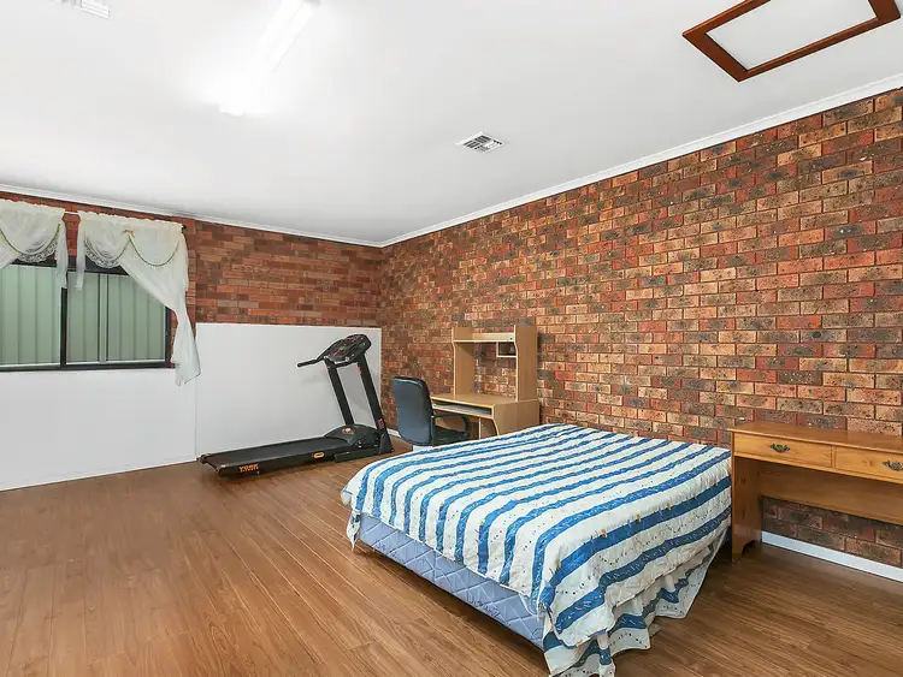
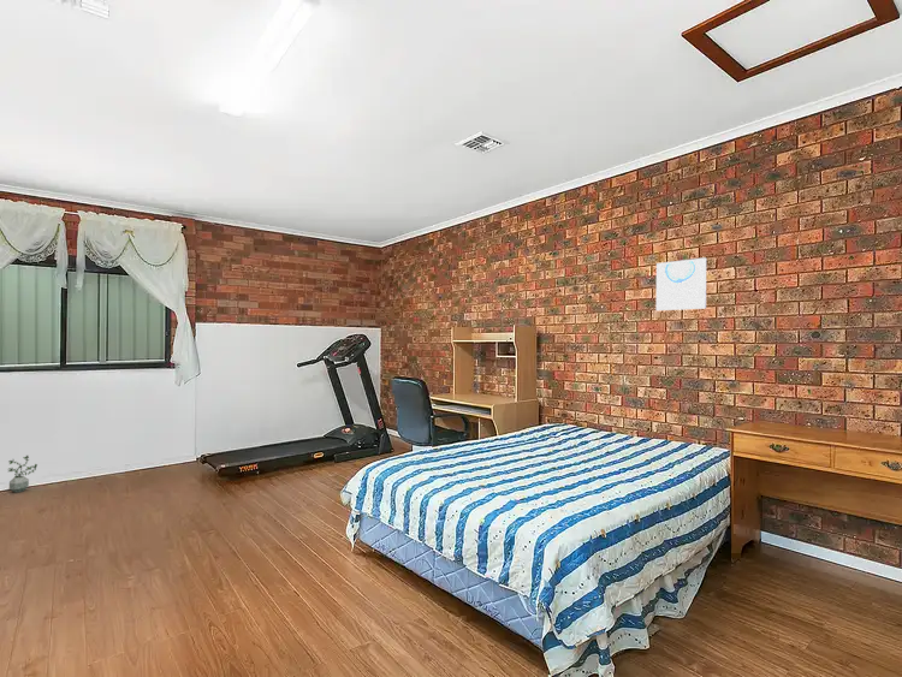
+ potted plant (22, 473)
+ wall art (680, 285)
